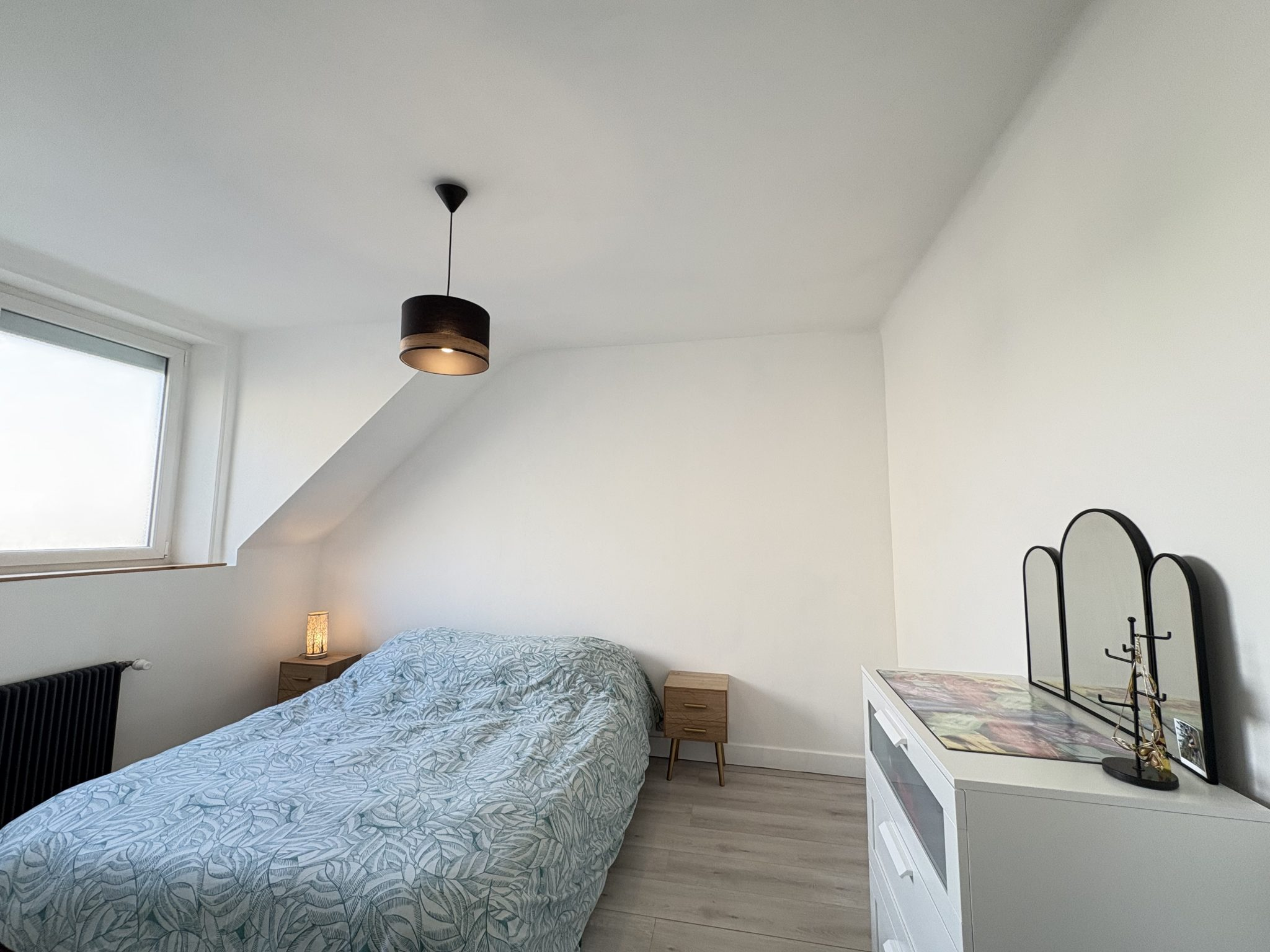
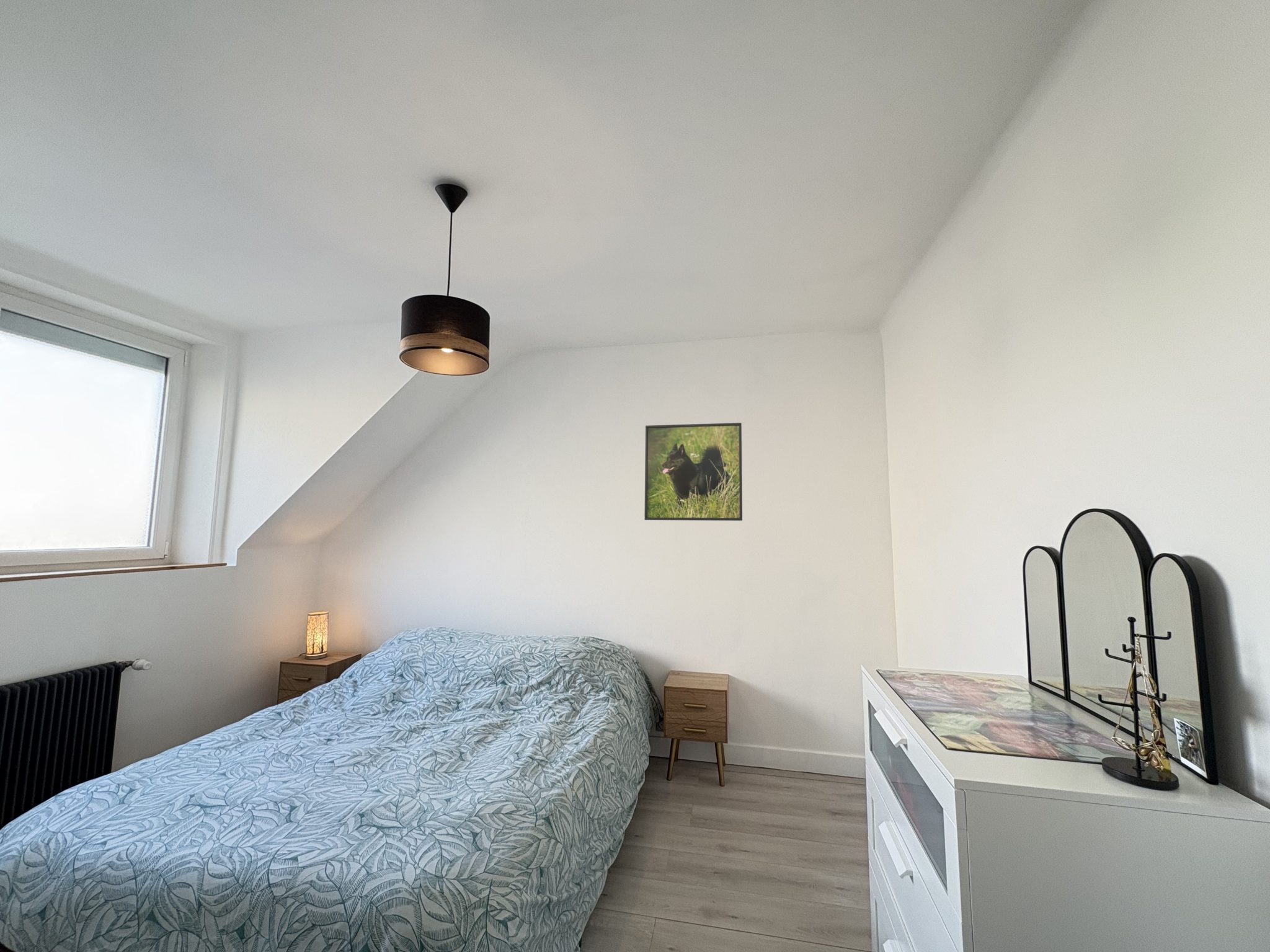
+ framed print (693, 472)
